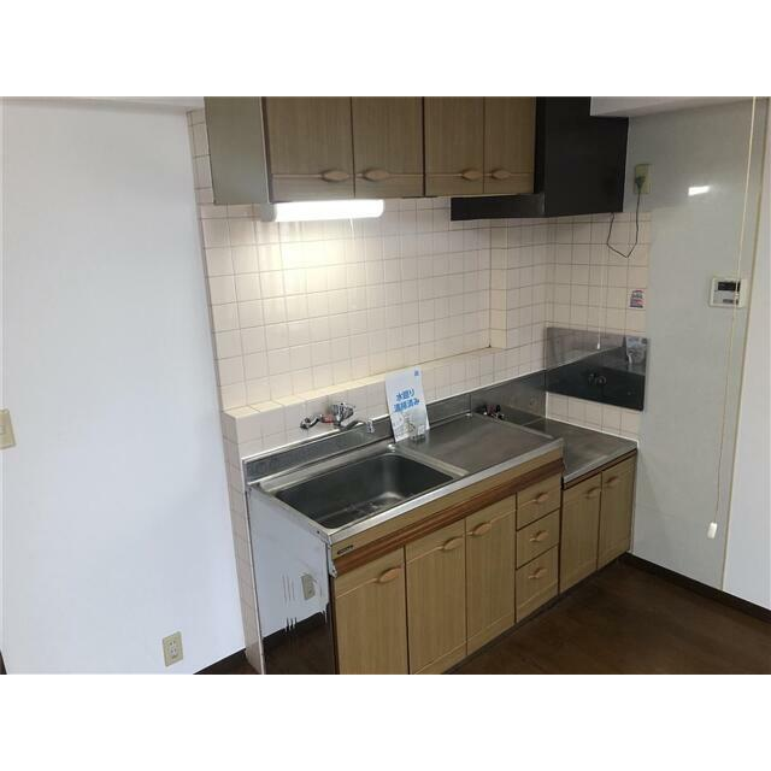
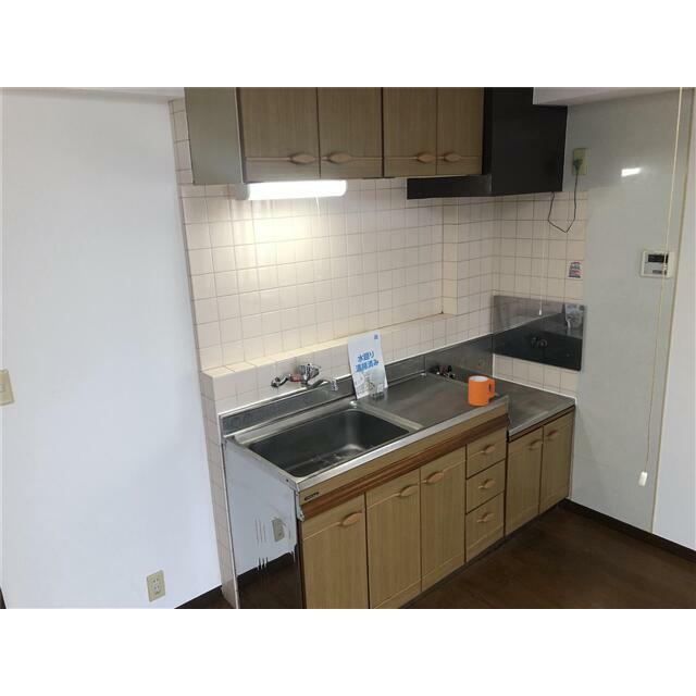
+ mug (480, 389)
